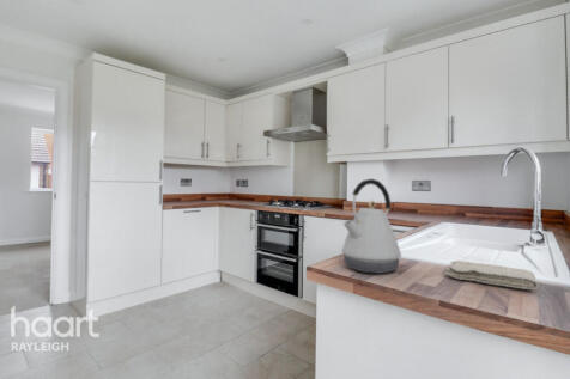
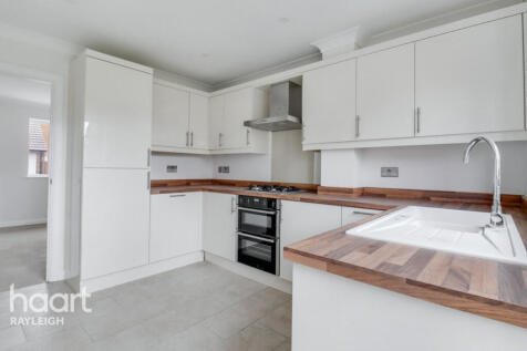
- washcloth (489, 273)
- kettle (369, 222)
